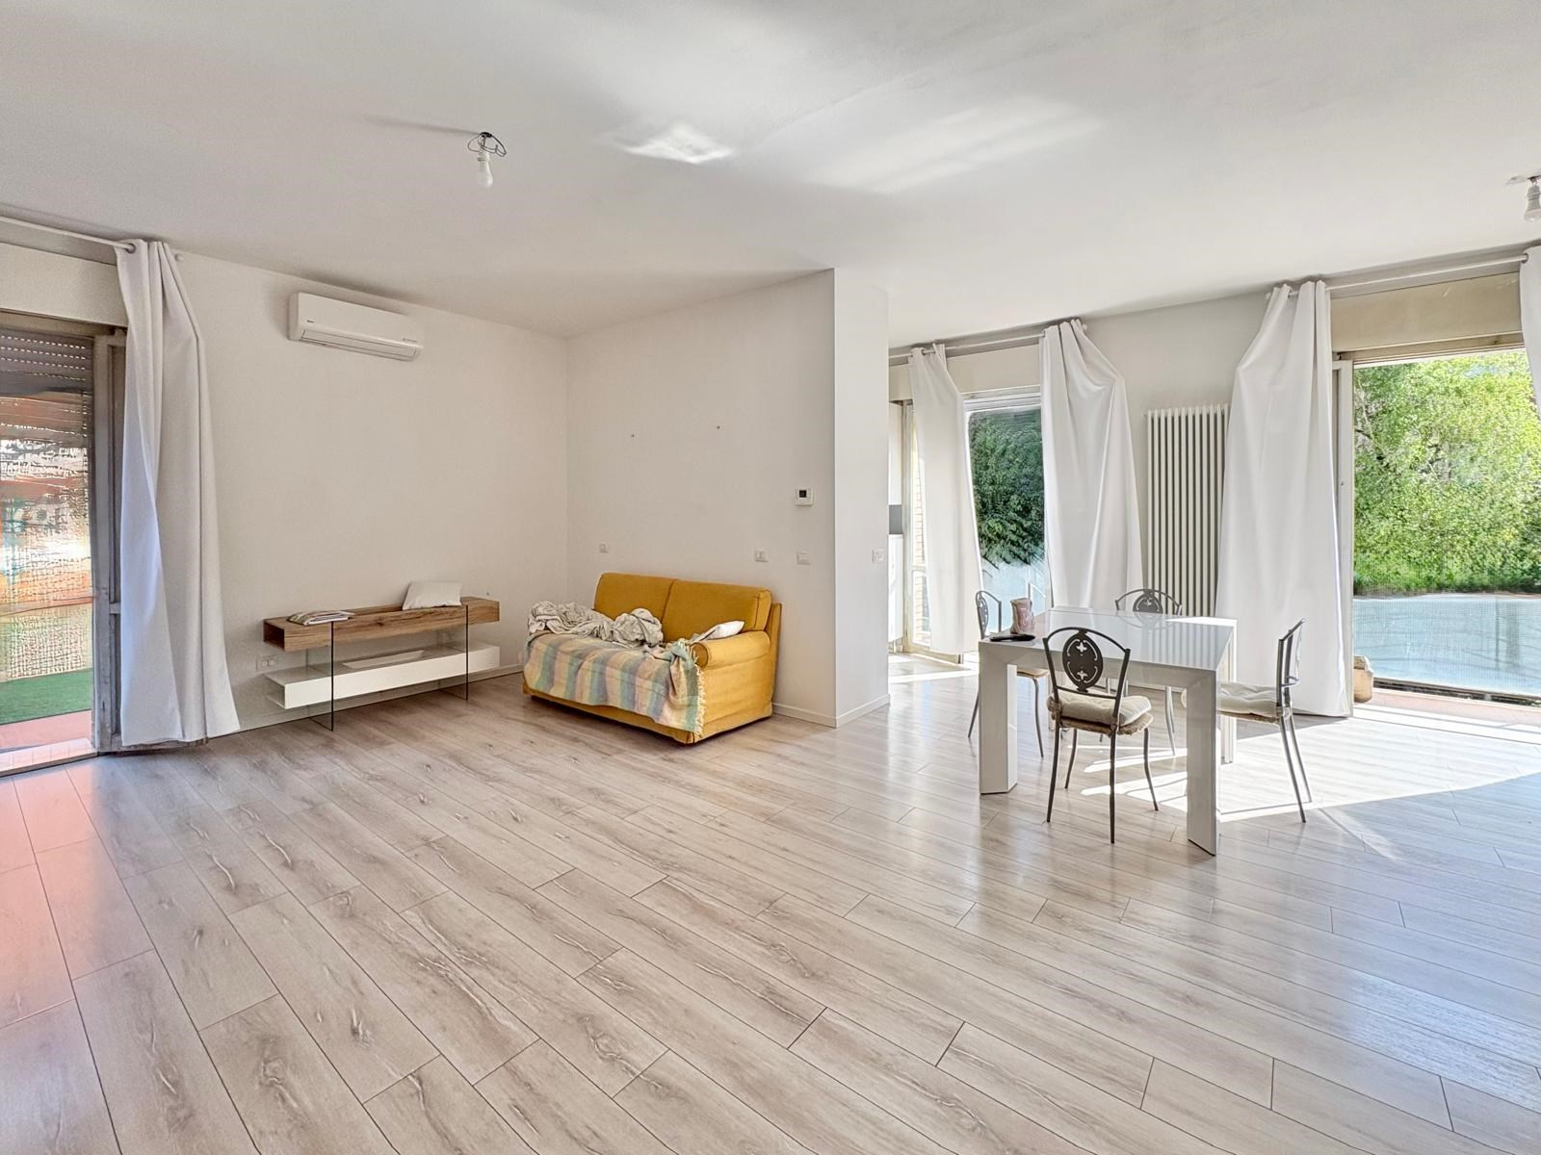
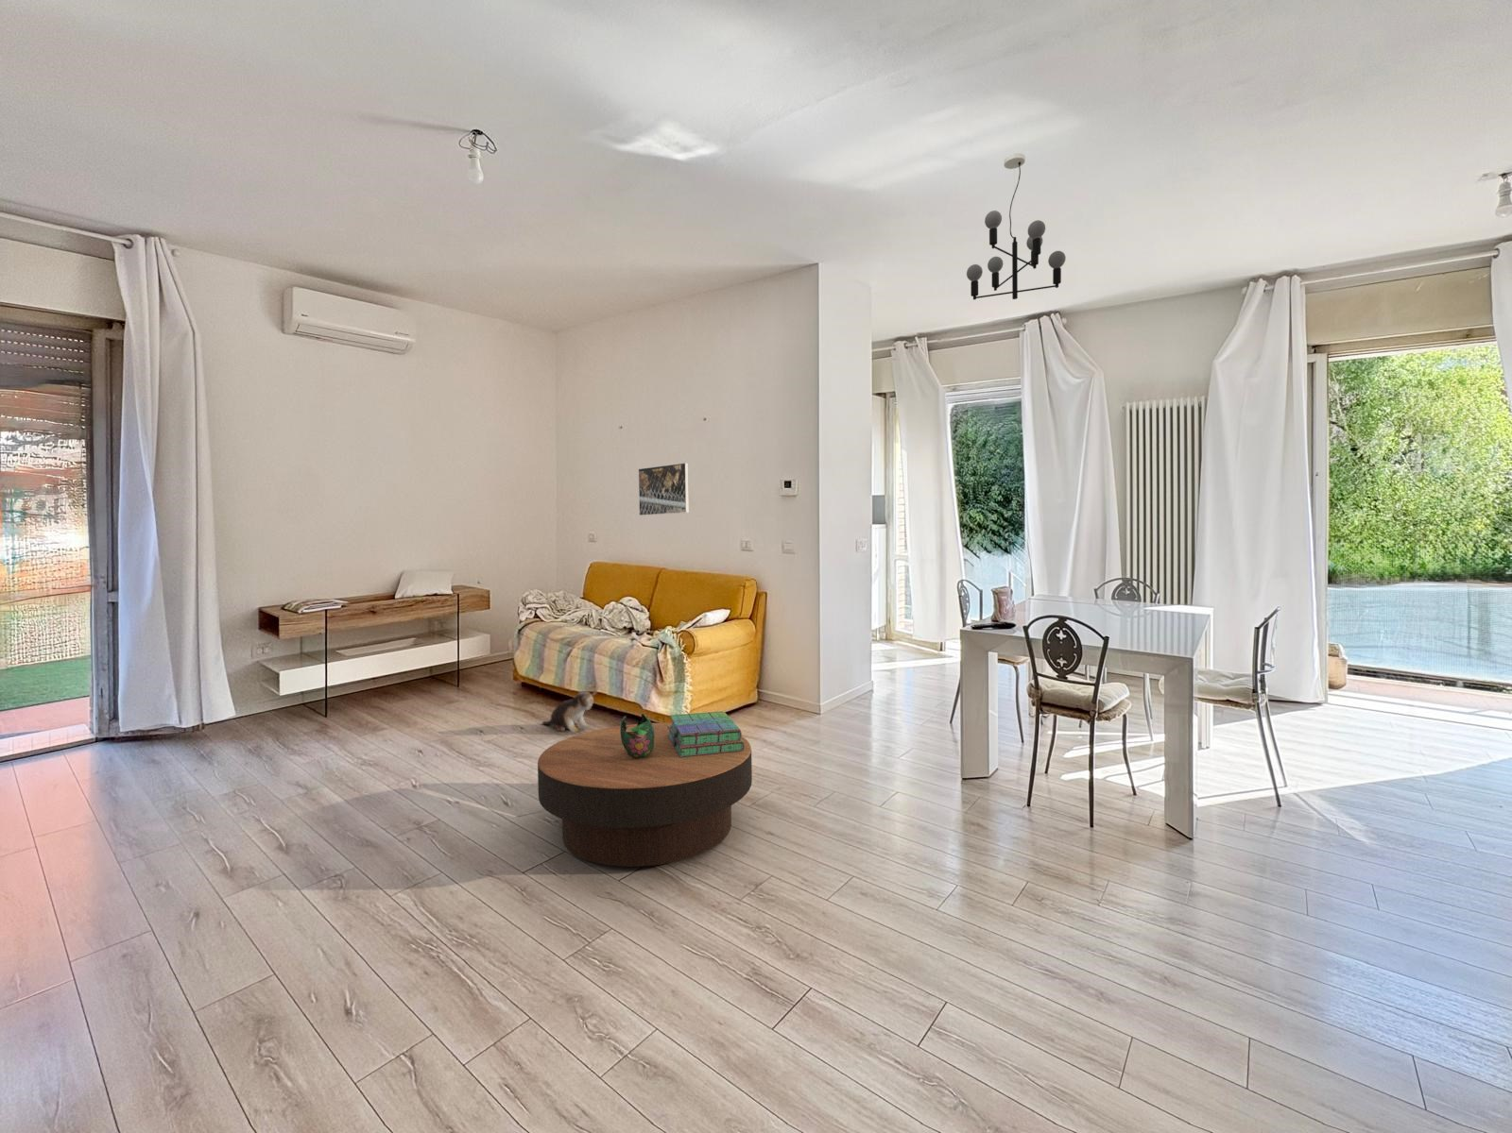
+ chandelier (1011, 229)
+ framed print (662, 490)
+ stack of books (704, 731)
+ coffee table (648, 788)
+ plush toy (568, 708)
+ decorative bowl (636, 734)
